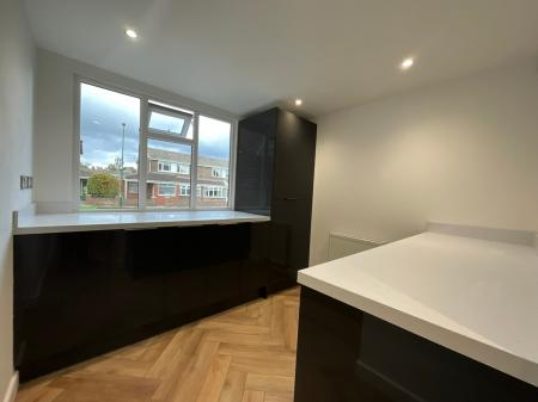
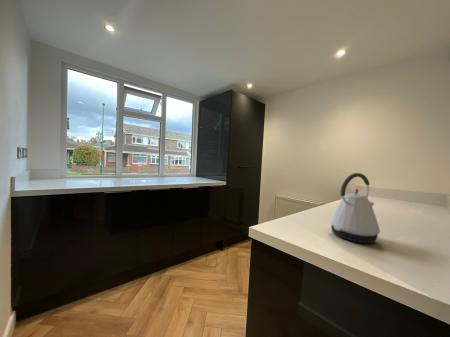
+ kettle (356, 205)
